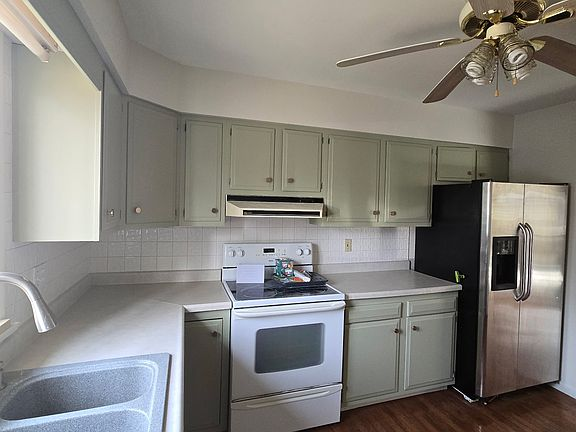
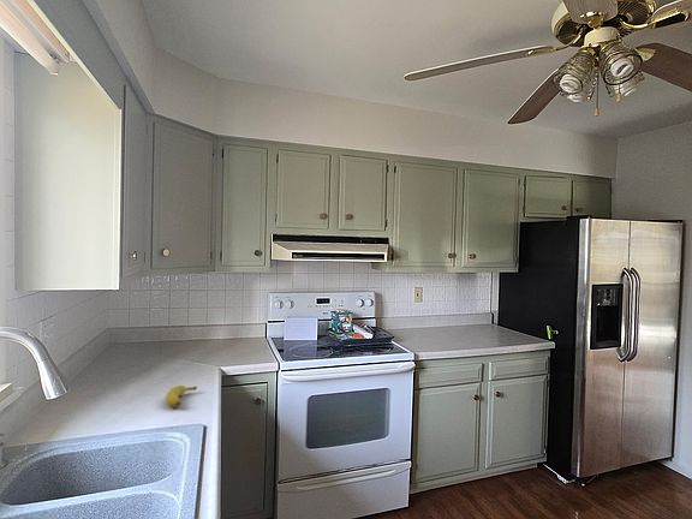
+ banana (180, 394)
